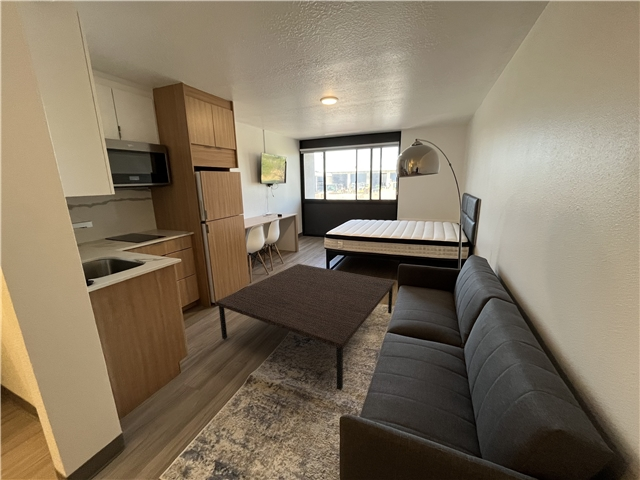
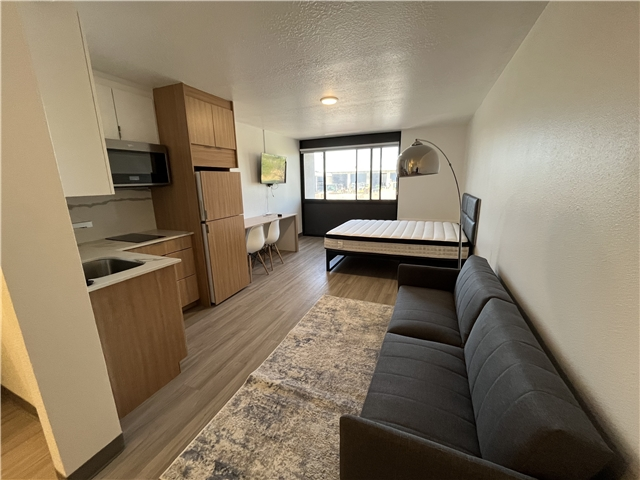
- coffee table (313, 307)
